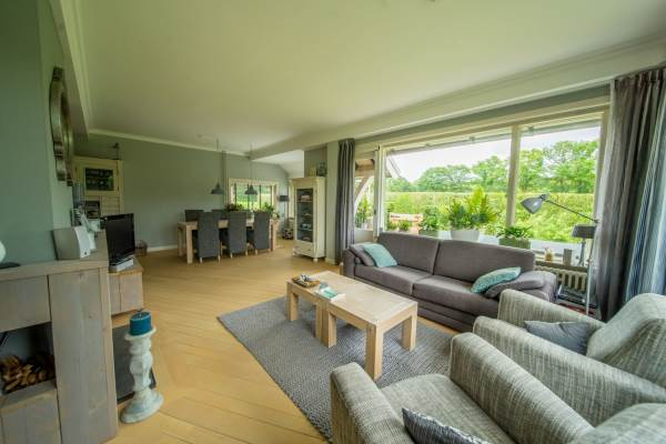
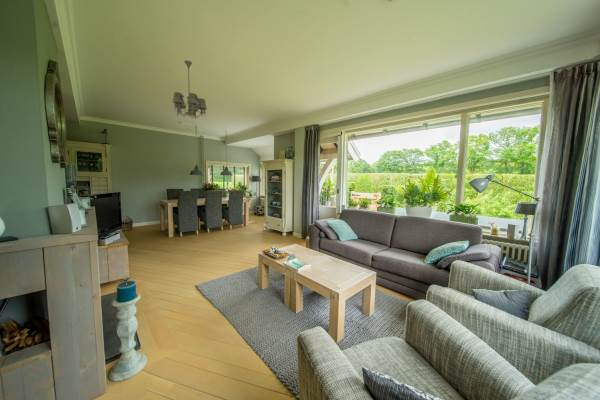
+ chandelier (189, 89)
